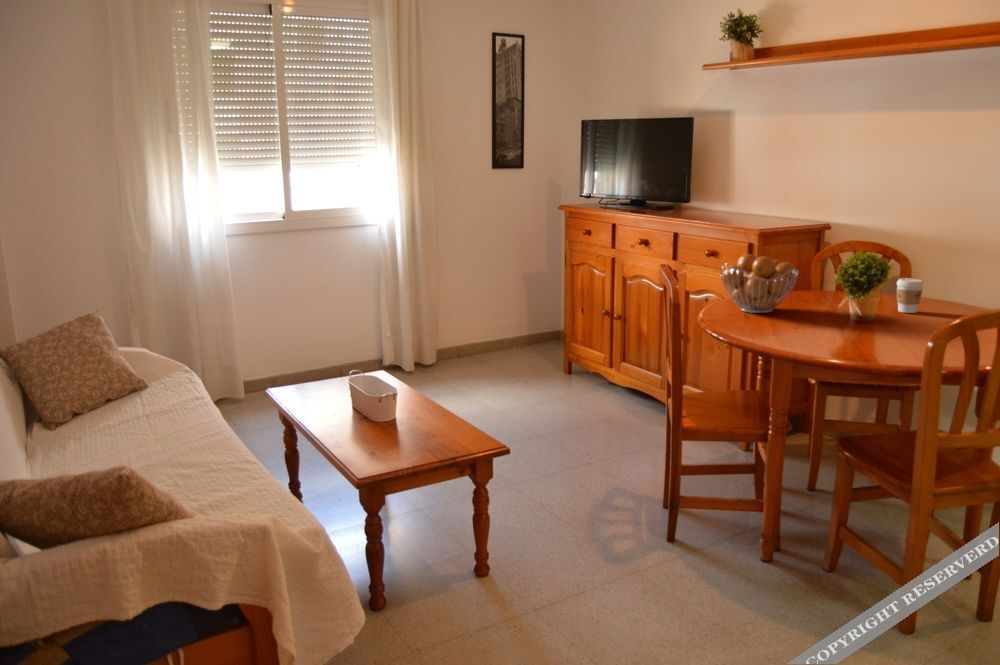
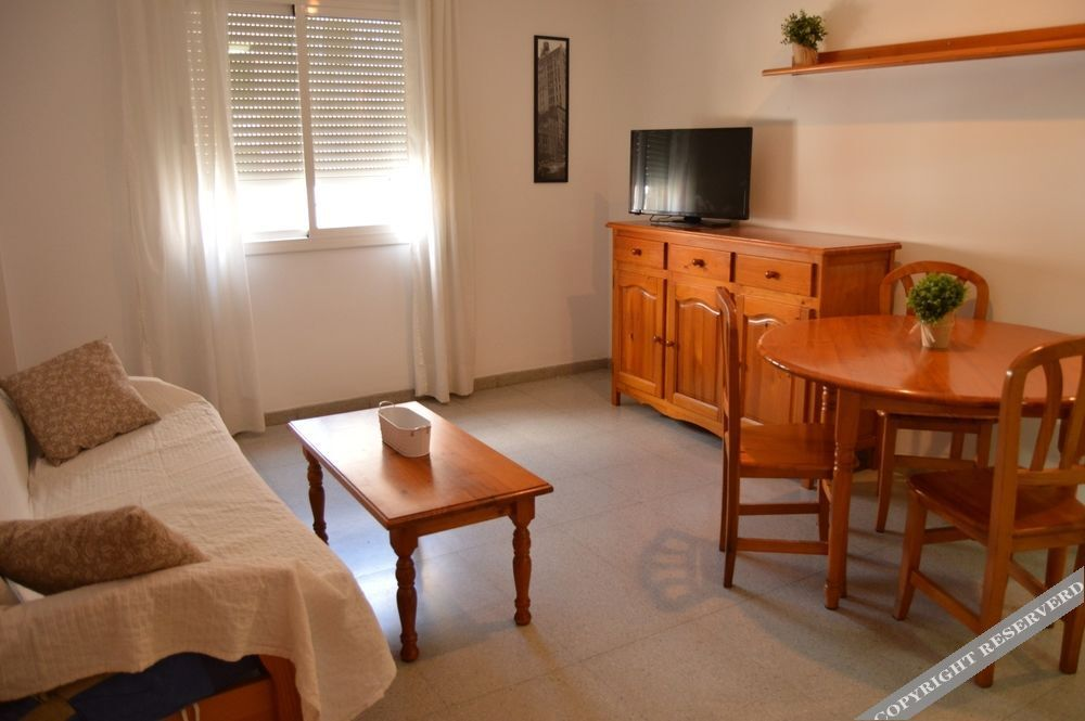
- fruit basket (758, 282)
- coffee cup (909, 295)
